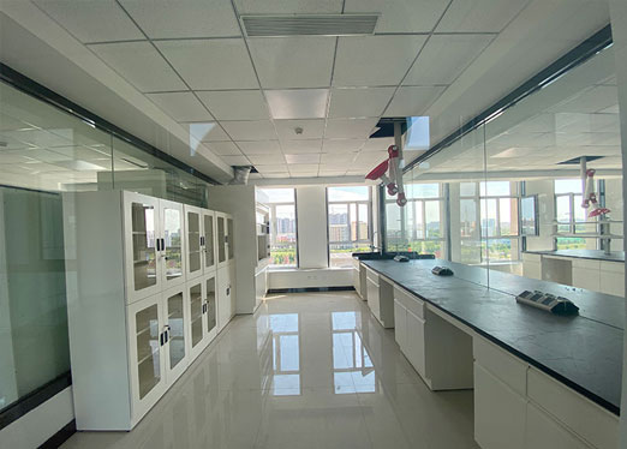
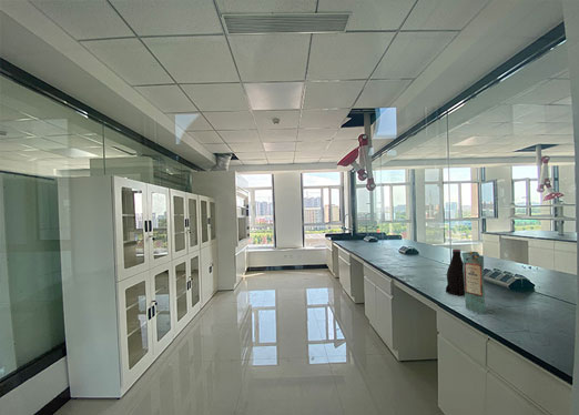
+ bottle (457, 271)
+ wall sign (477, 281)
